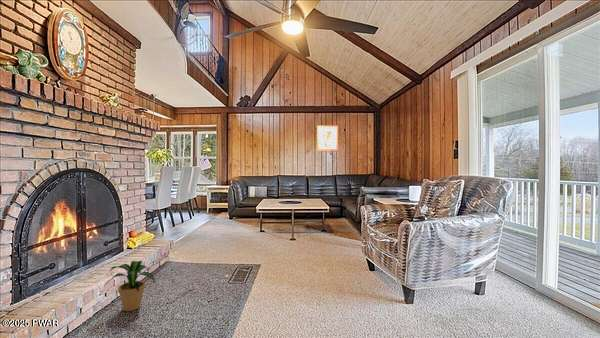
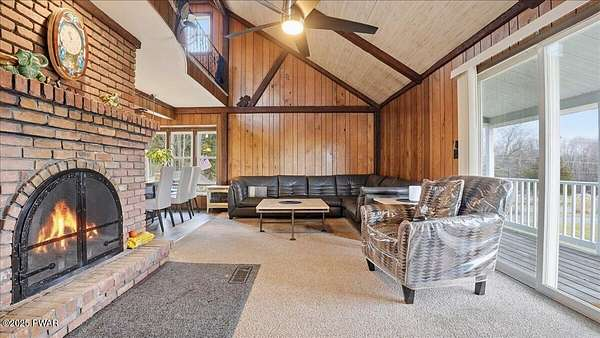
- wall art (327, 138)
- potted plant (131, 286)
